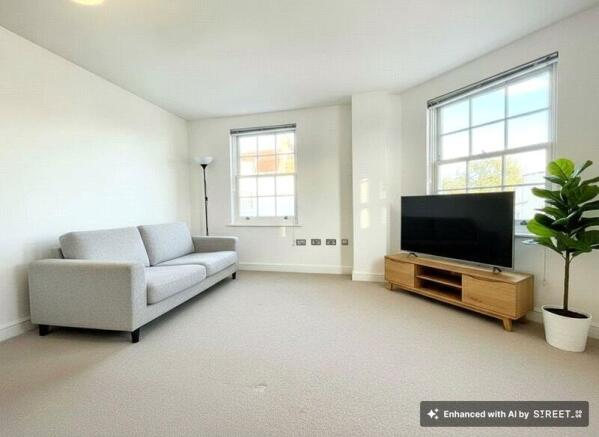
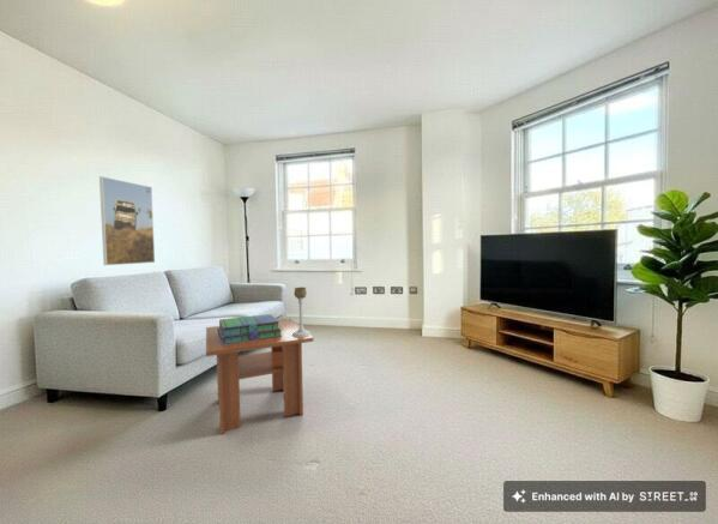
+ candle holder (300, 311)
+ stack of books (248, 326)
+ coffee table (257, 369)
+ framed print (129, 223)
